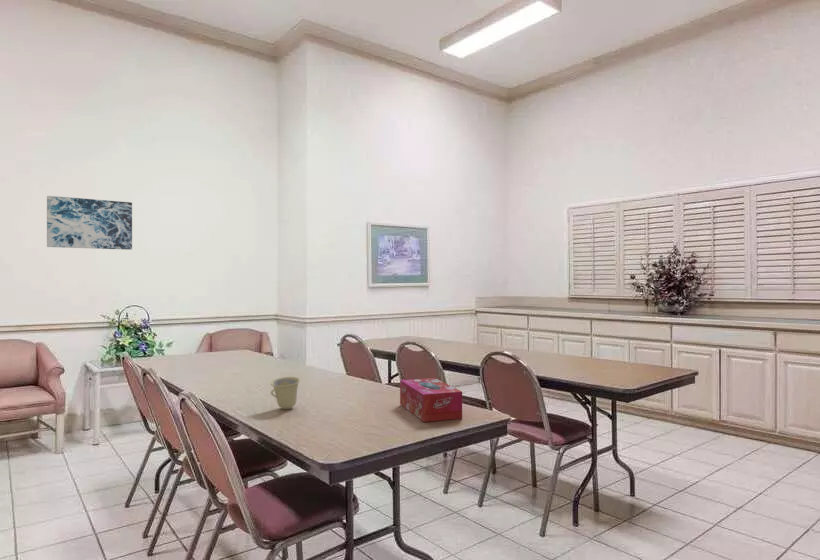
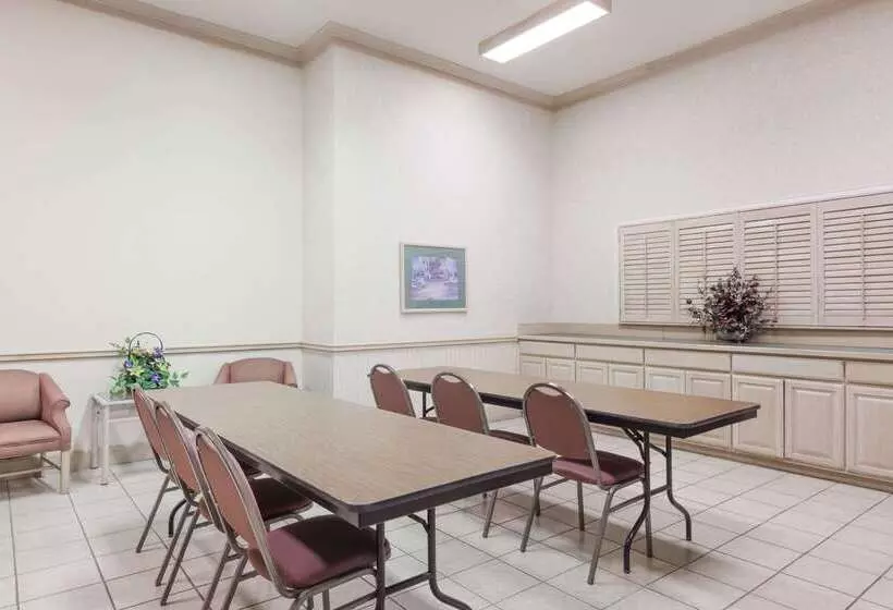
- wall art (91, 223)
- tissue box (429, 398)
- cup (285, 393)
